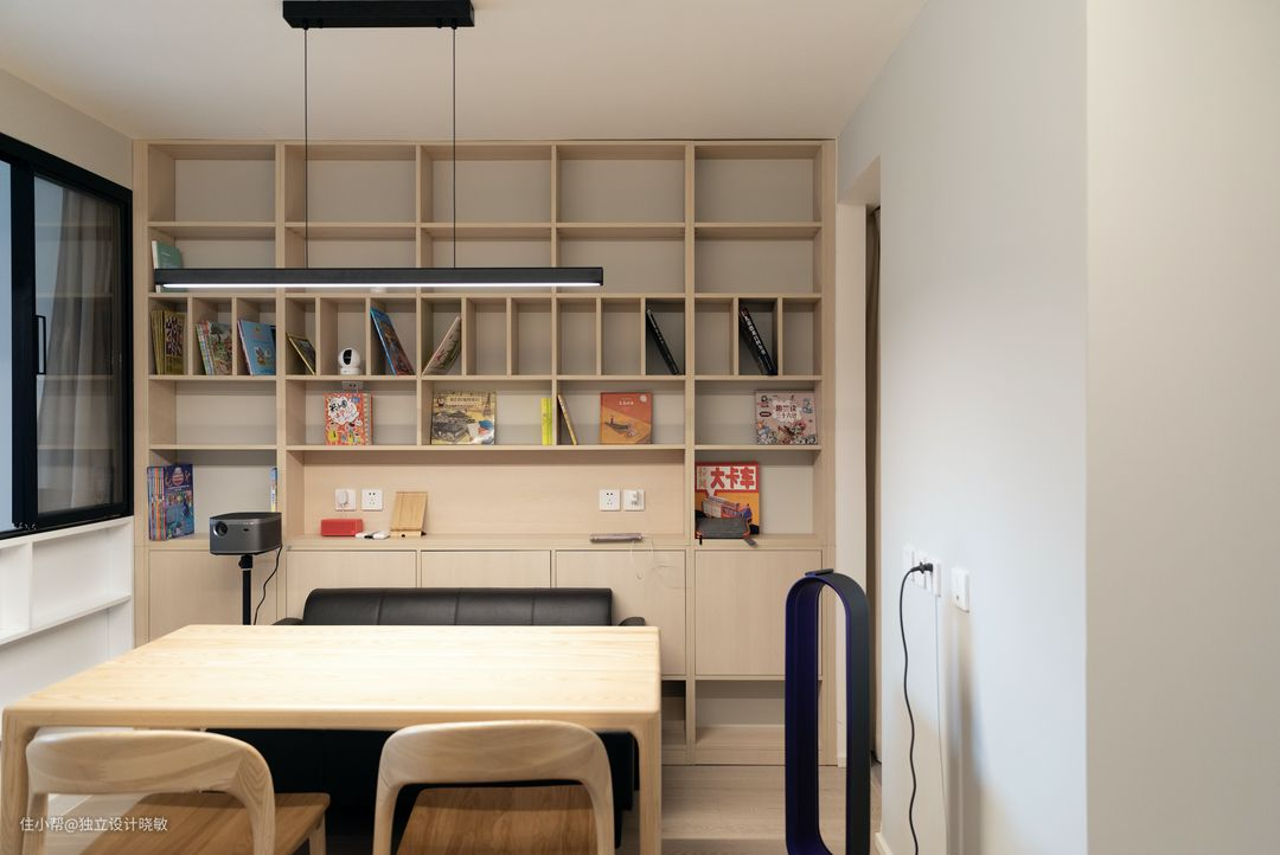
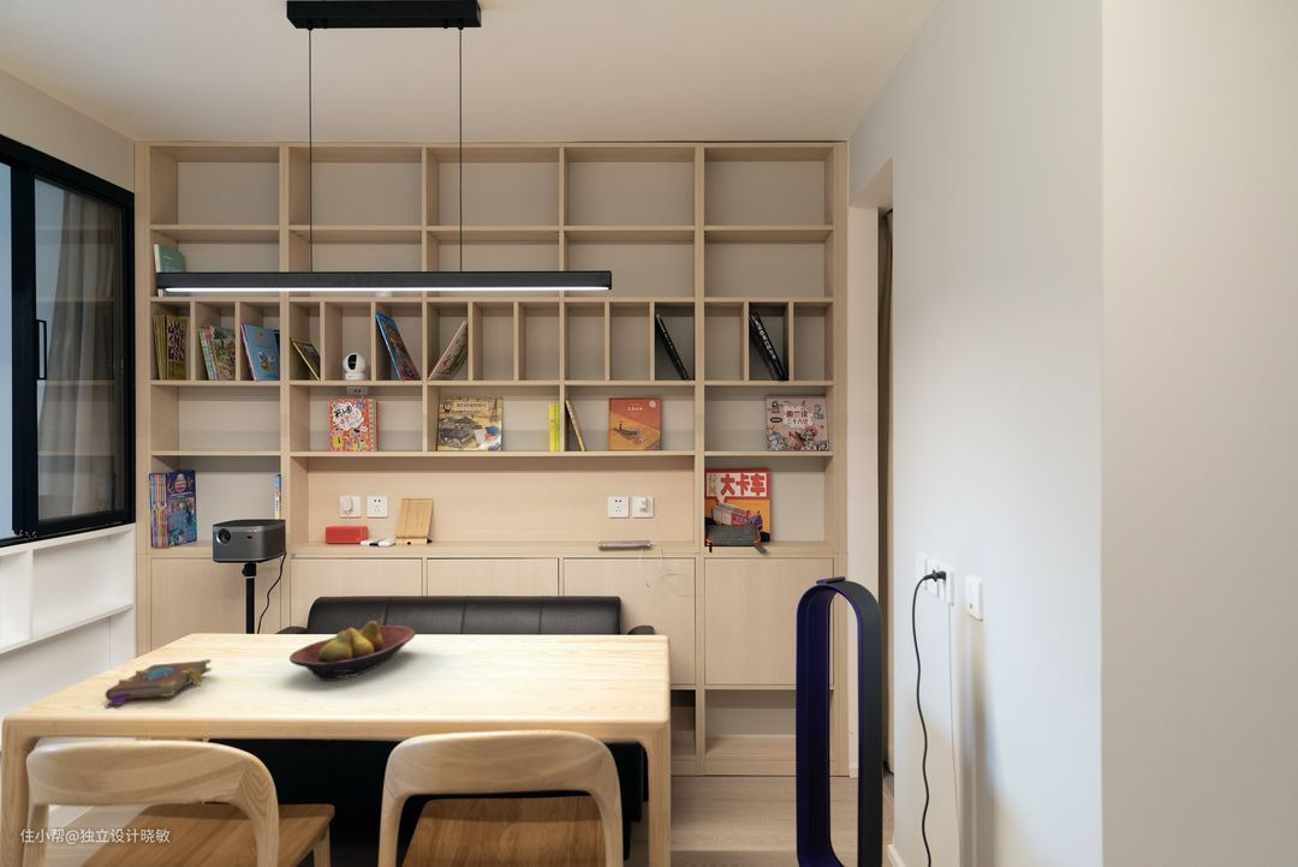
+ fruit bowl (356, 645)
+ book (159, 680)
